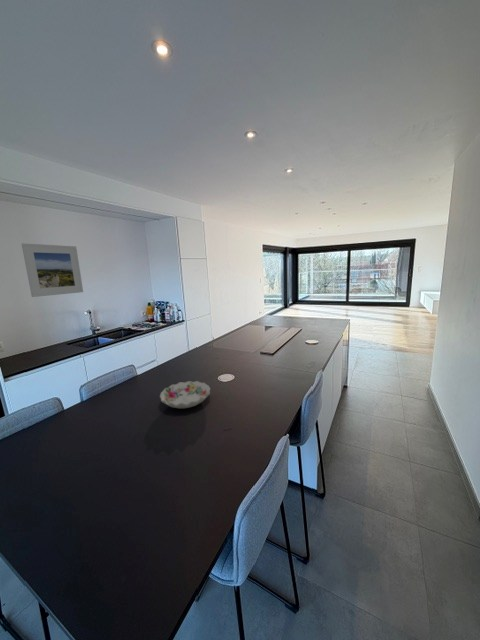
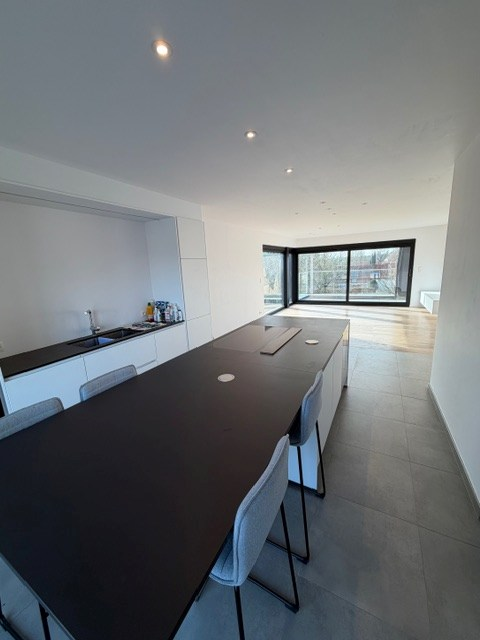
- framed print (55, 270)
- decorative bowl (185, 396)
